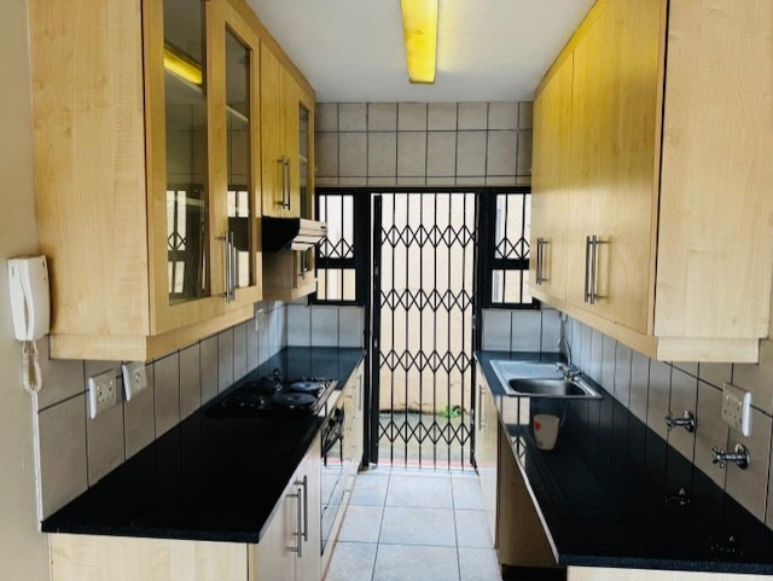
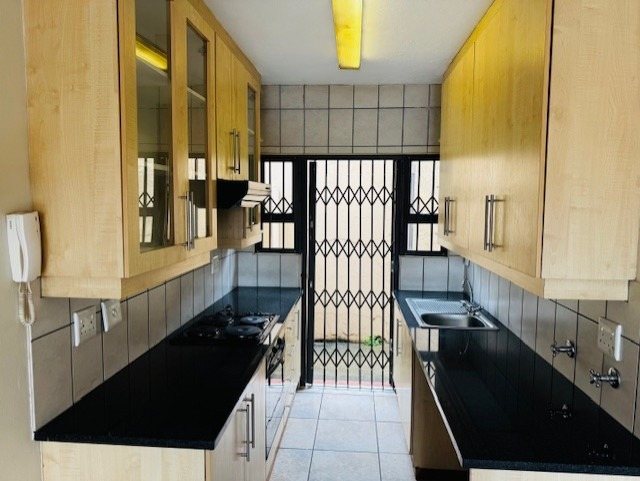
- cup (545, 432)
